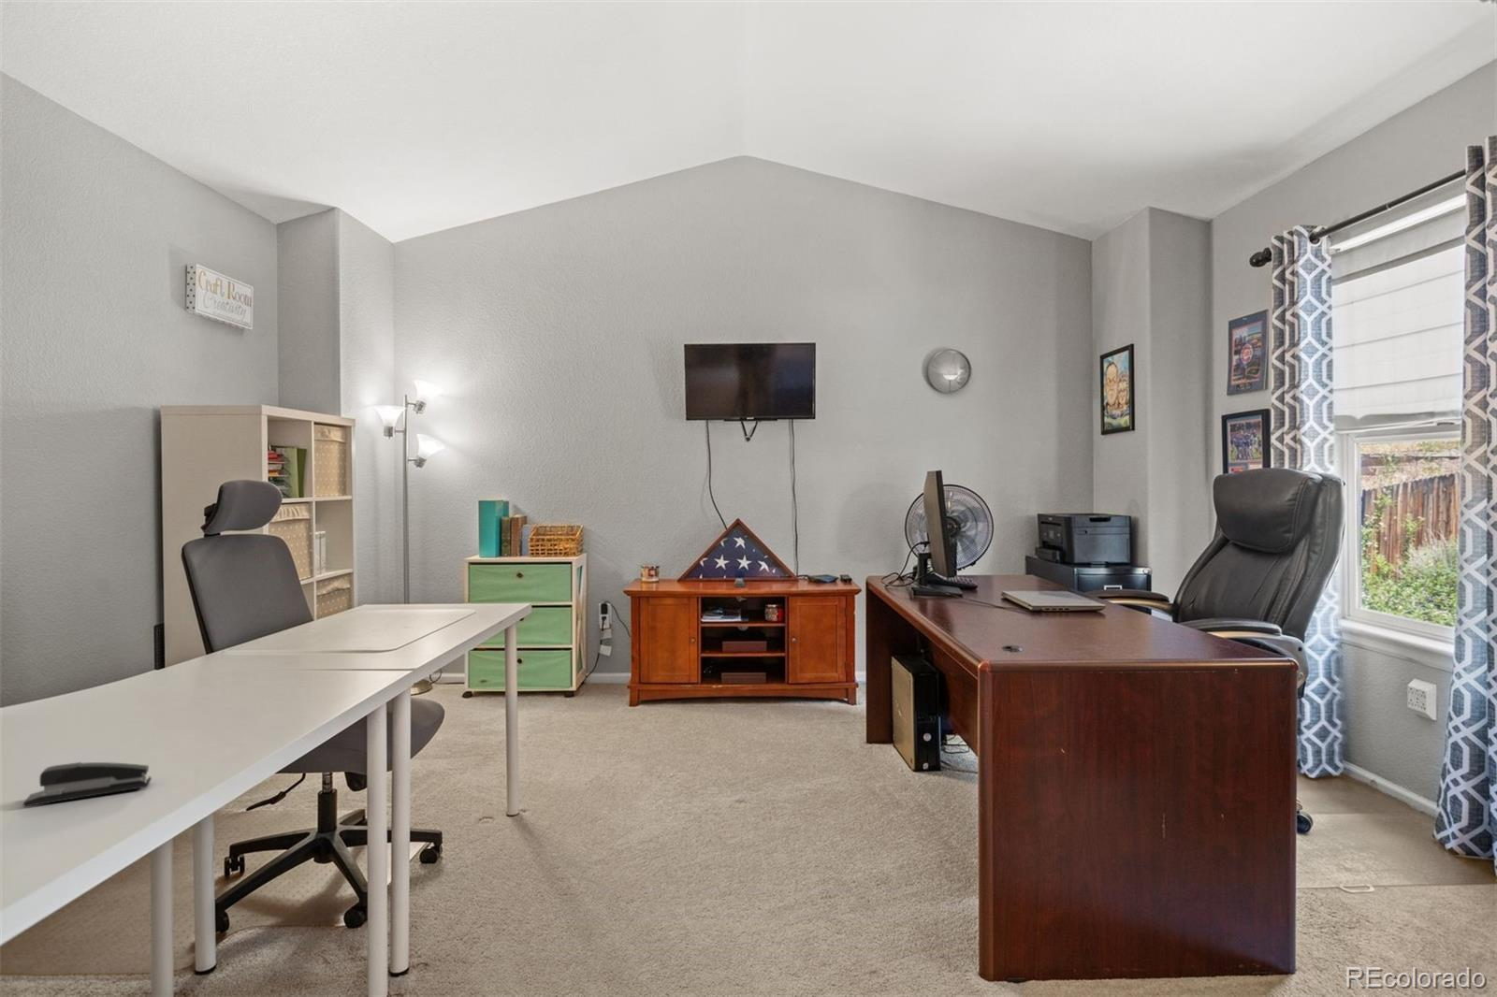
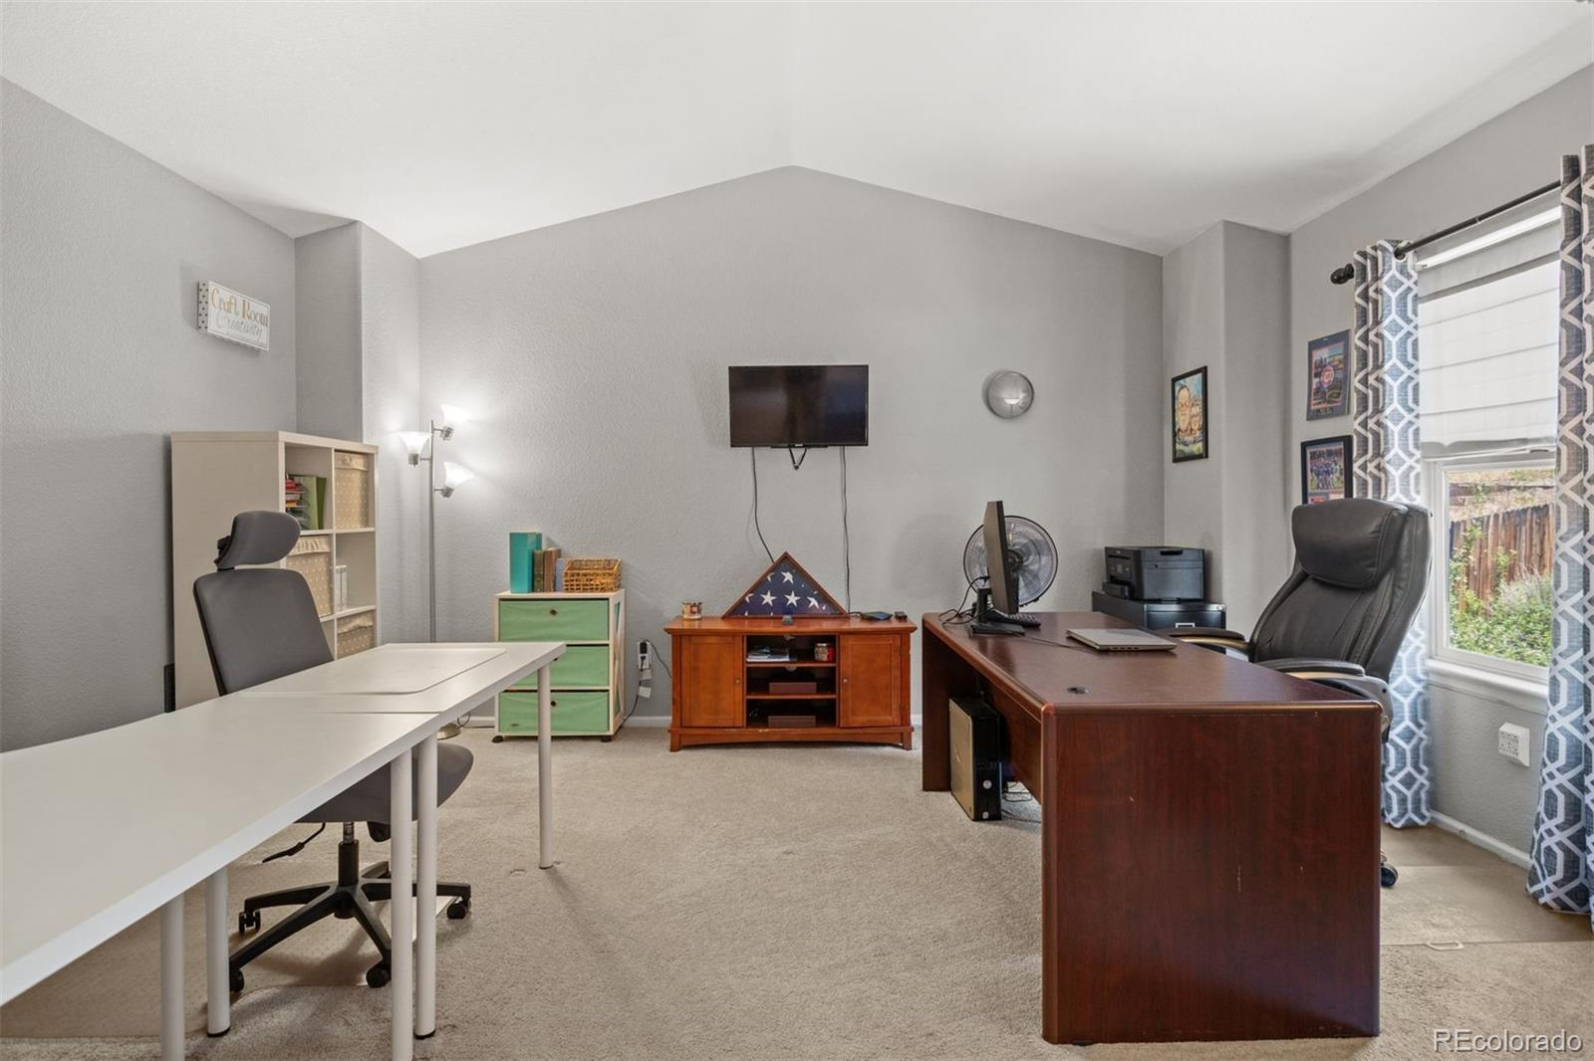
- stapler (90, 777)
